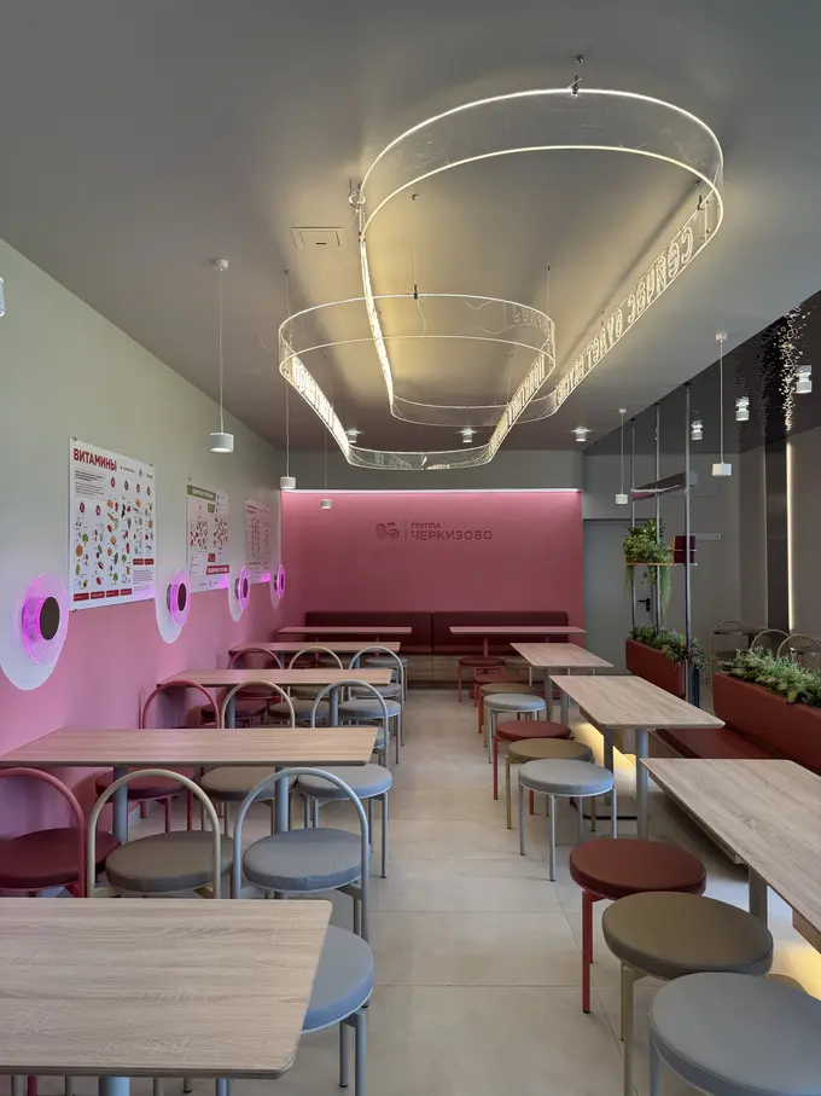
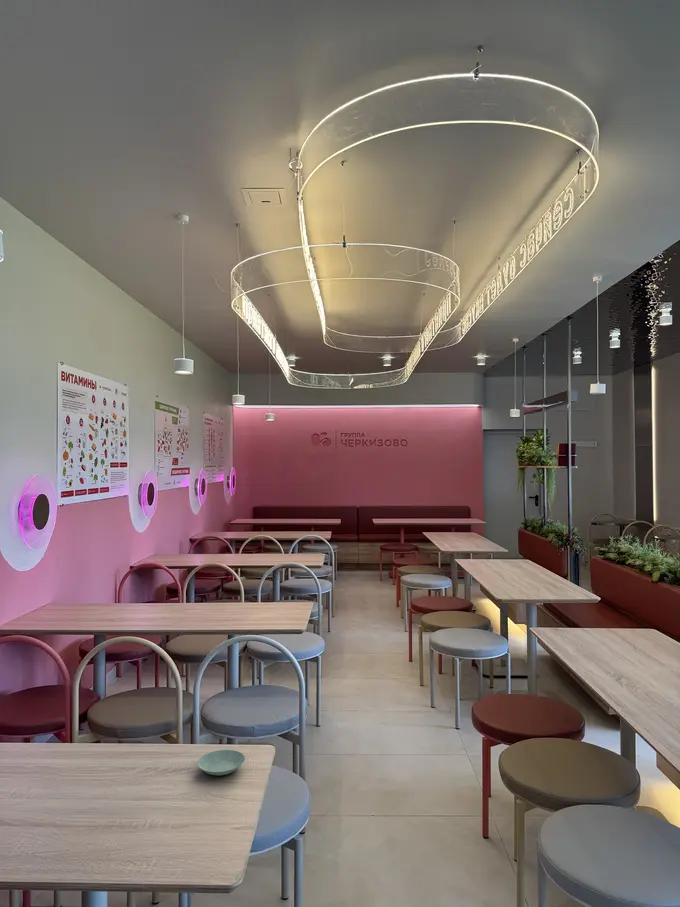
+ saucer (221, 764)
